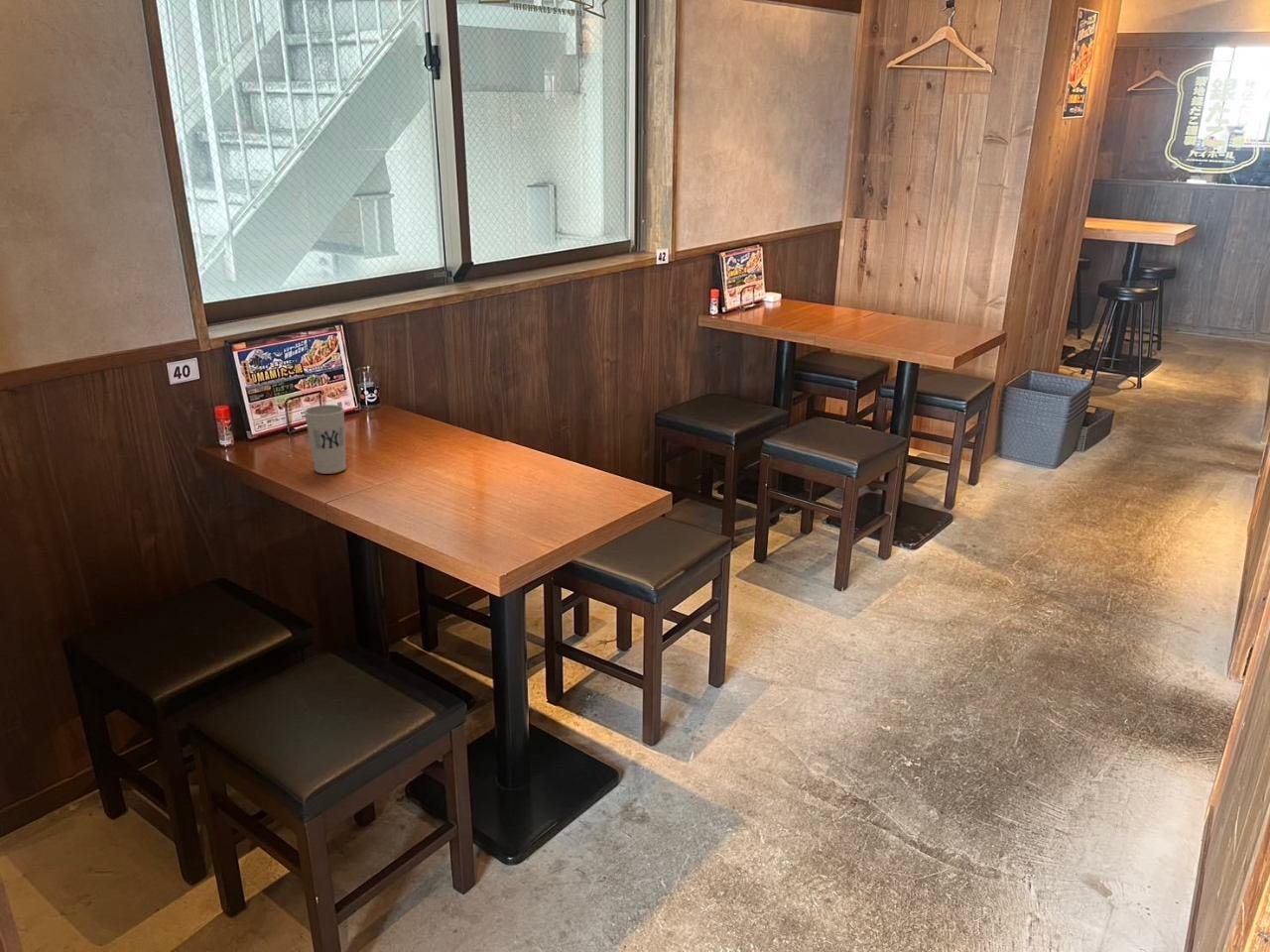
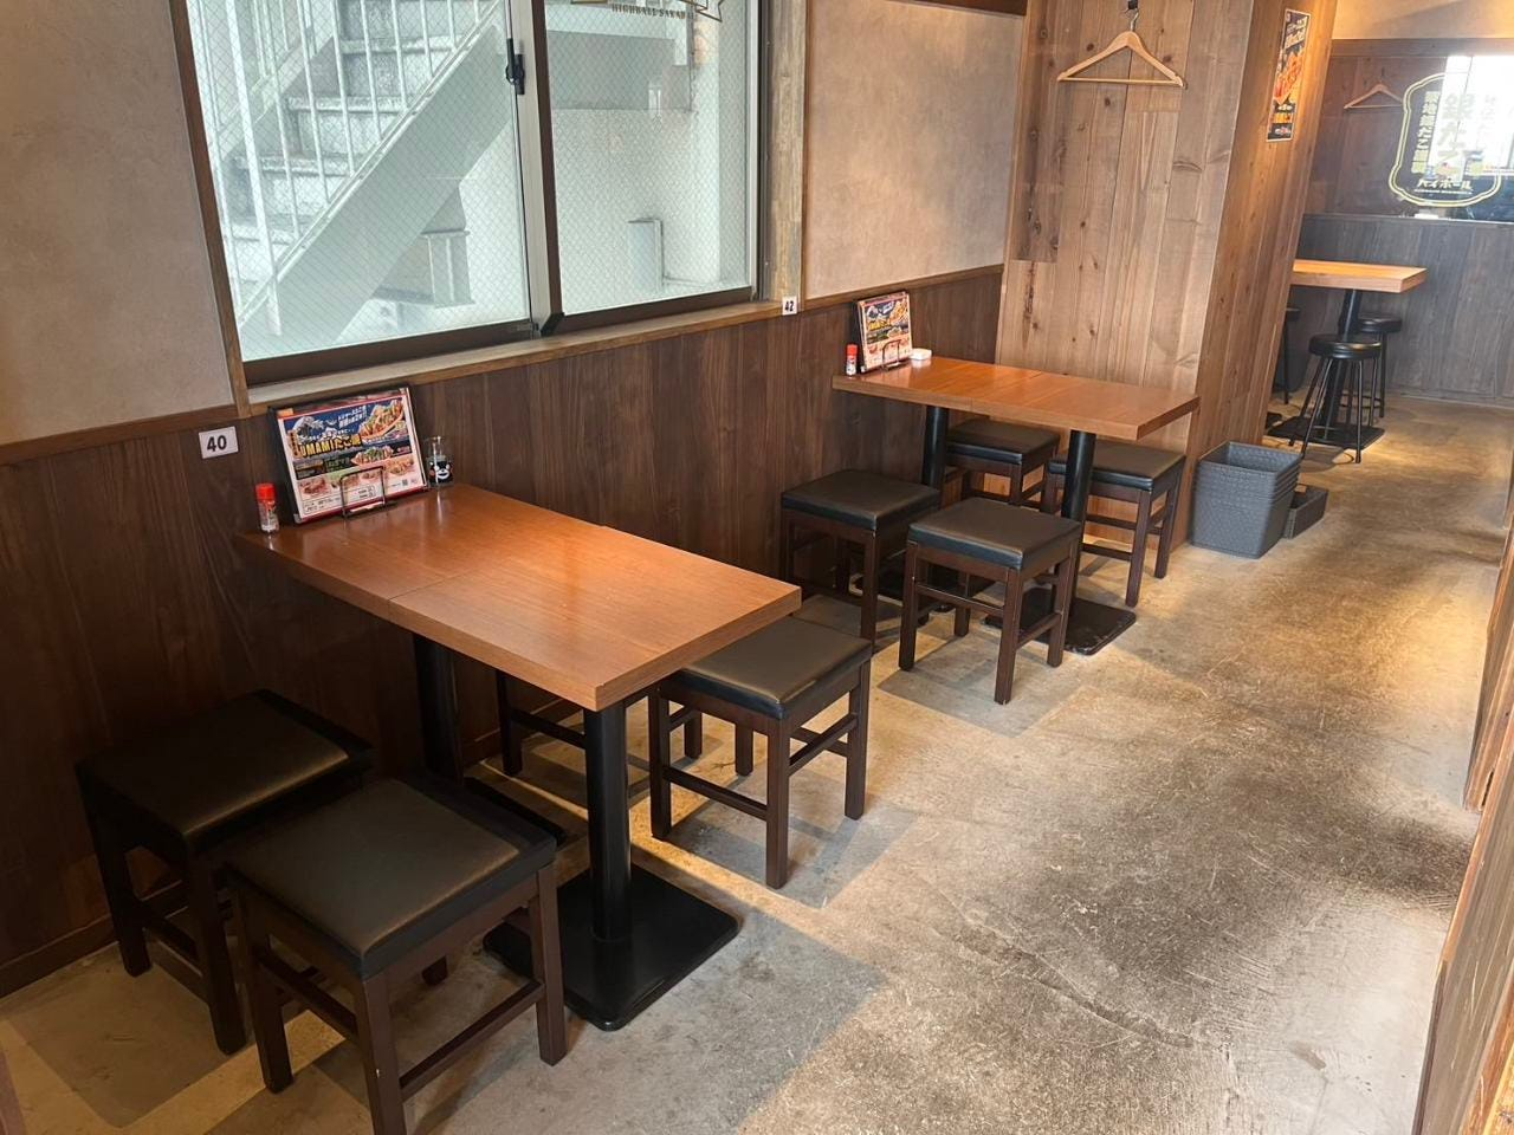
- cup (327, 439)
